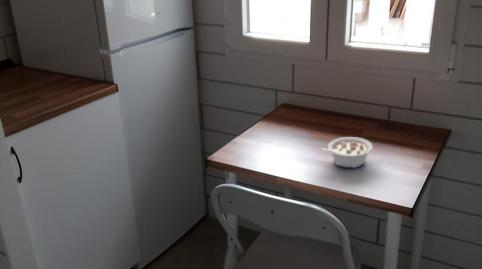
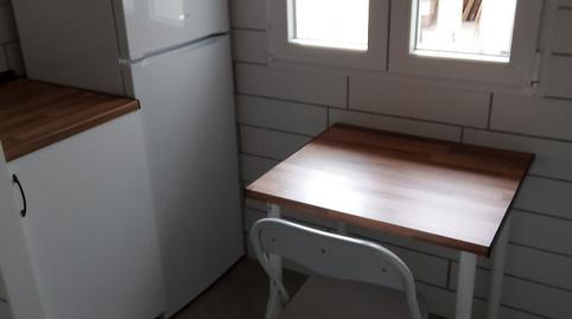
- legume (349, 152)
